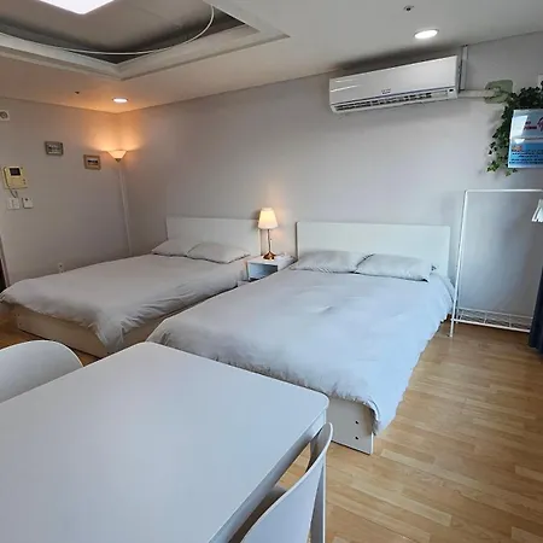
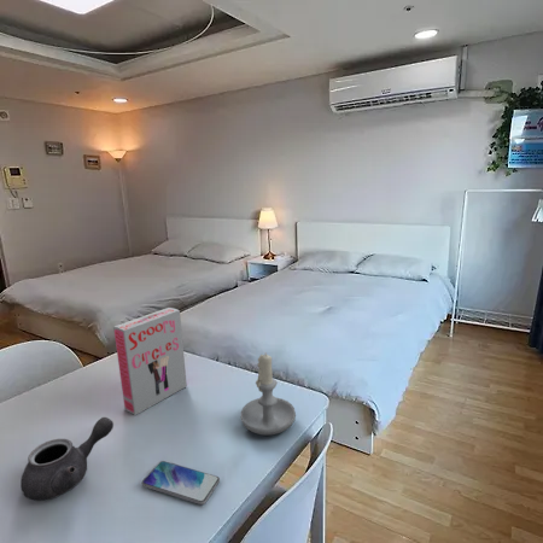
+ teapot (71, 455)
+ candle (267, 387)
+ board game (152, 357)
+ smartphone (181, 480)
